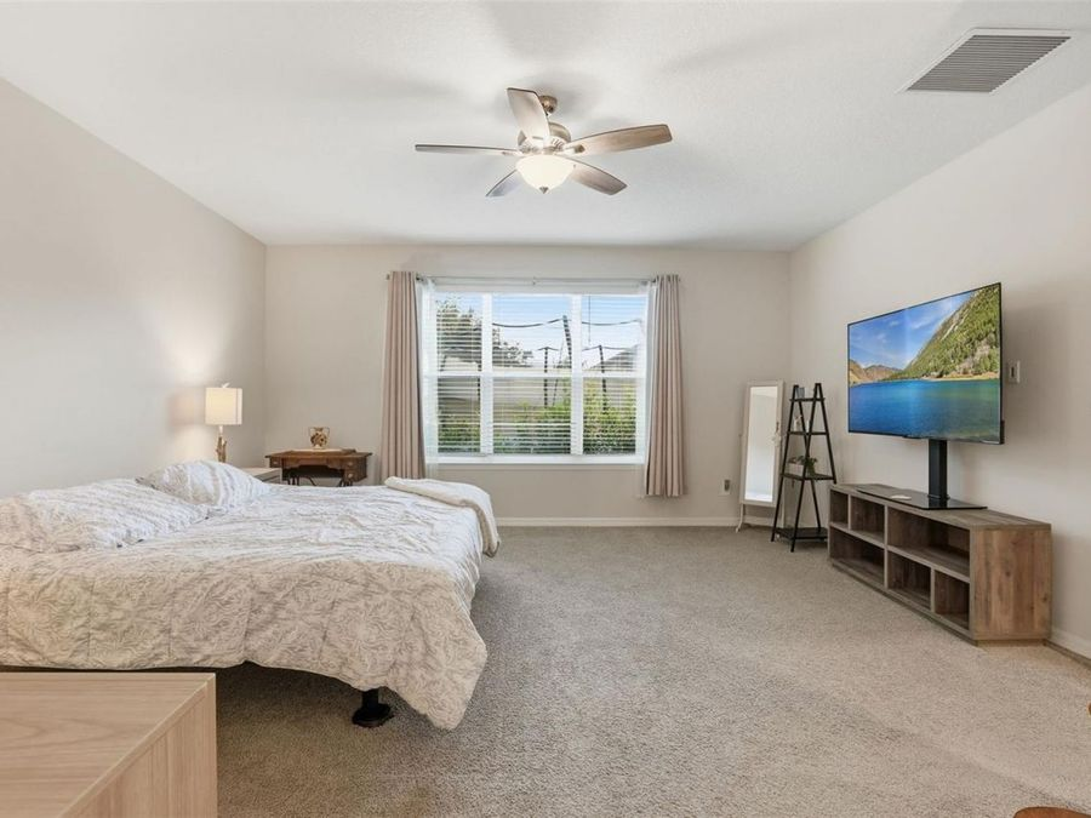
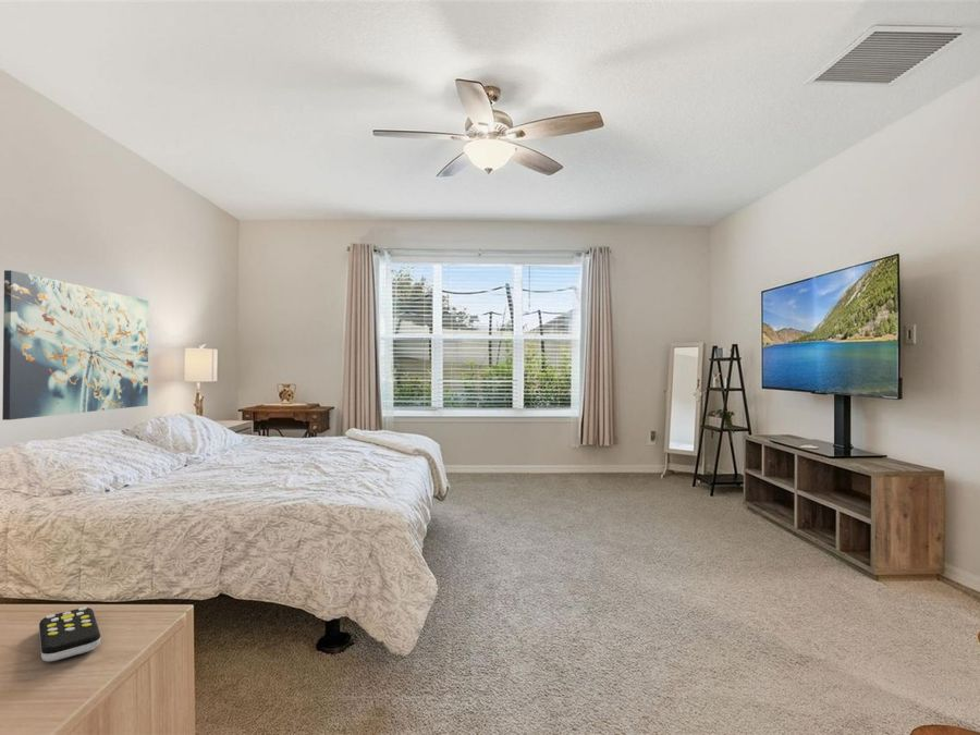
+ wall art (88, 350)
+ remote control (69, 632)
